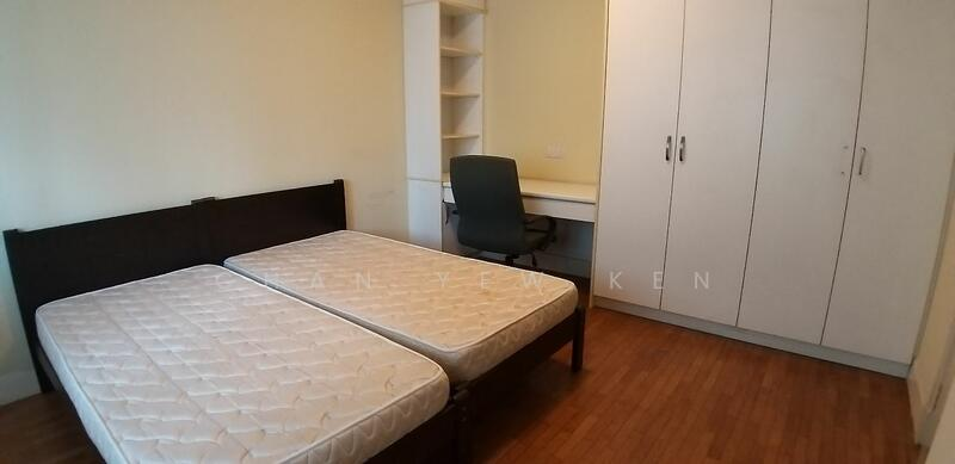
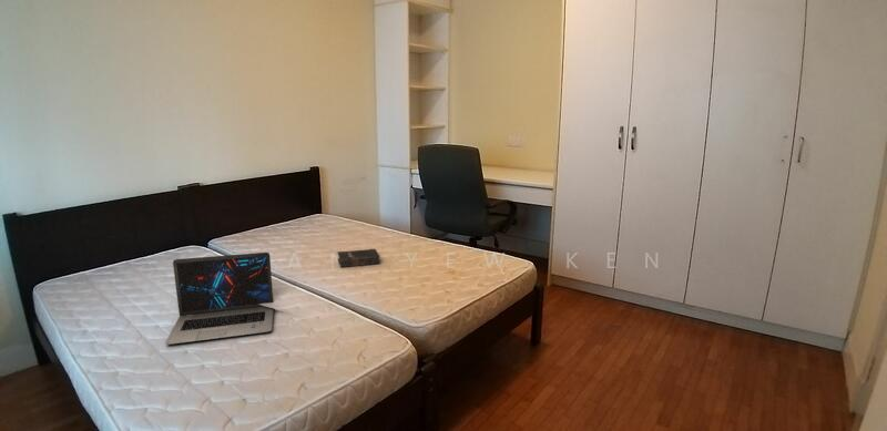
+ laptop (221, 296)
+ hardback book (358, 257)
